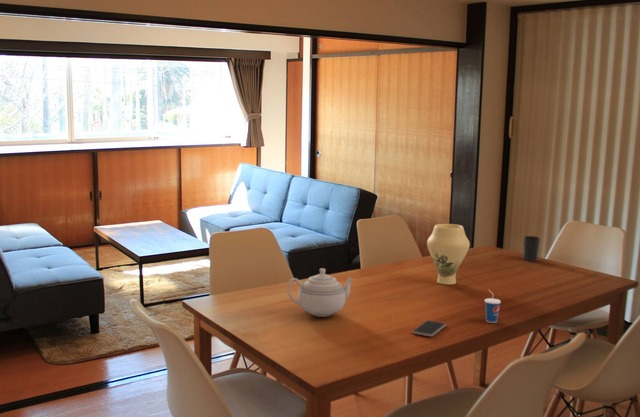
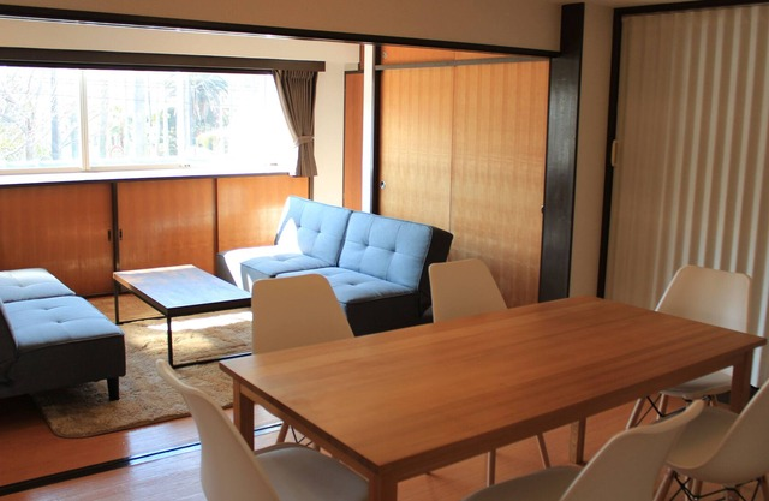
- smartphone (429, 328)
- teapot (320, 291)
- cup (492, 305)
- vase (447, 254)
- cup (531, 249)
